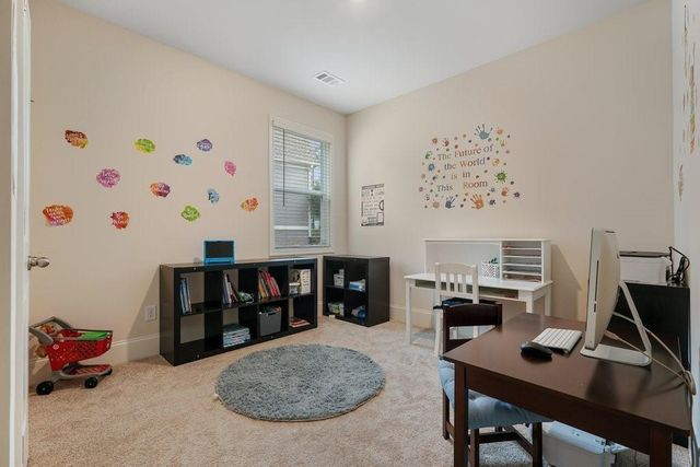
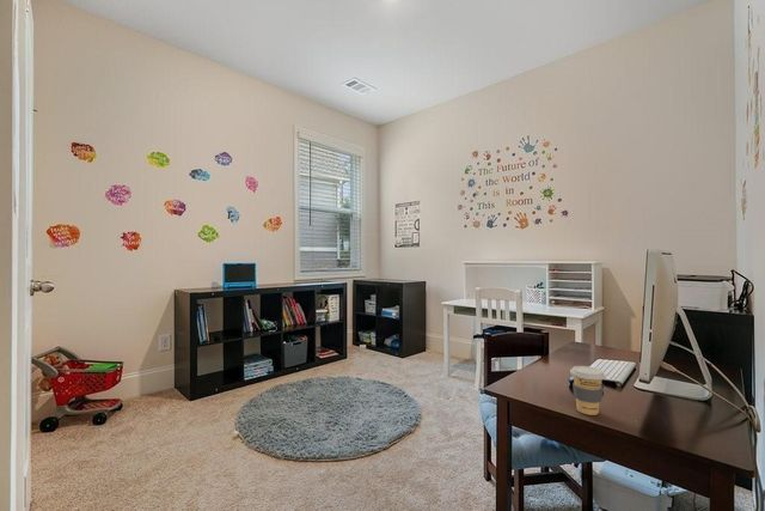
+ coffee cup (587, 390)
